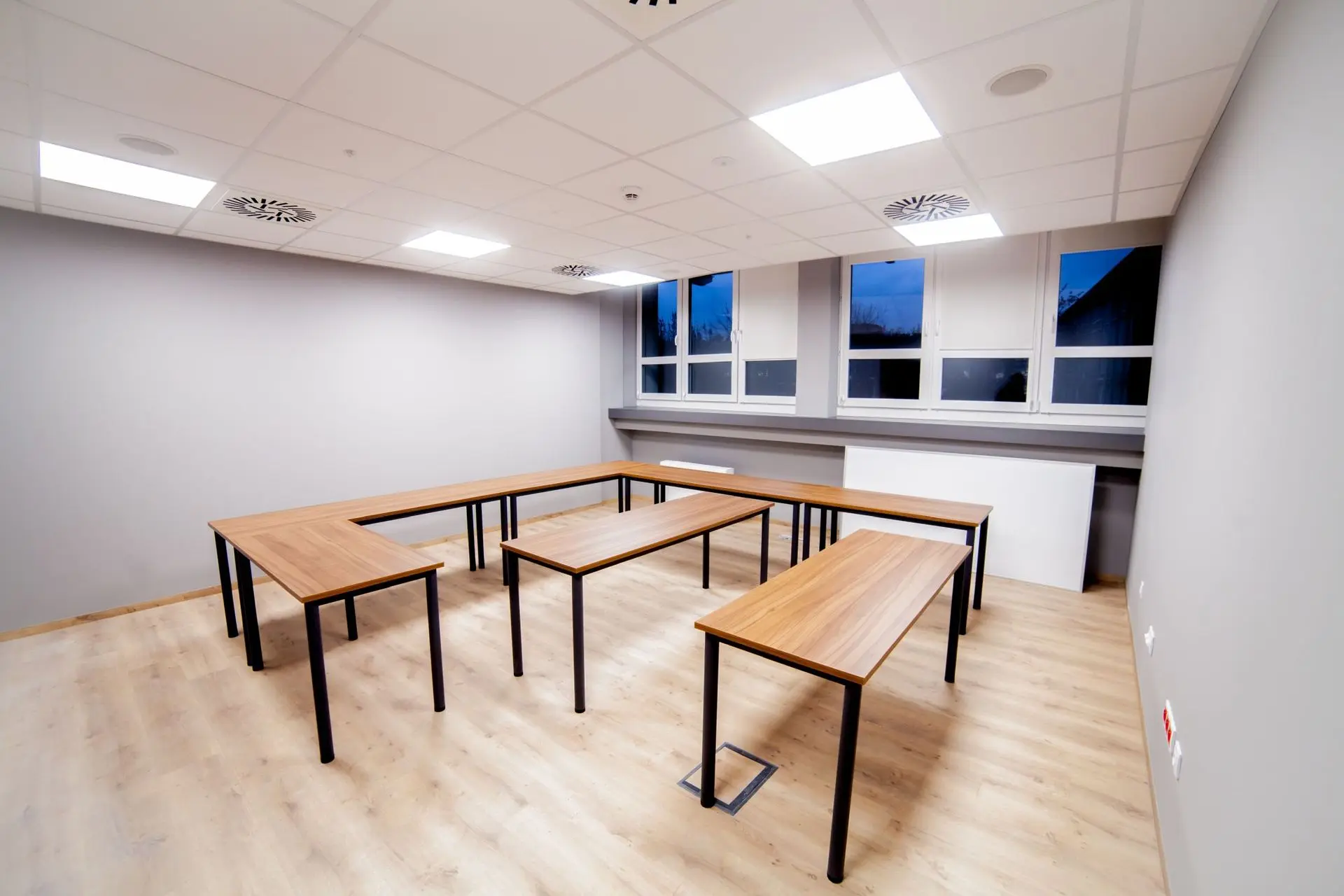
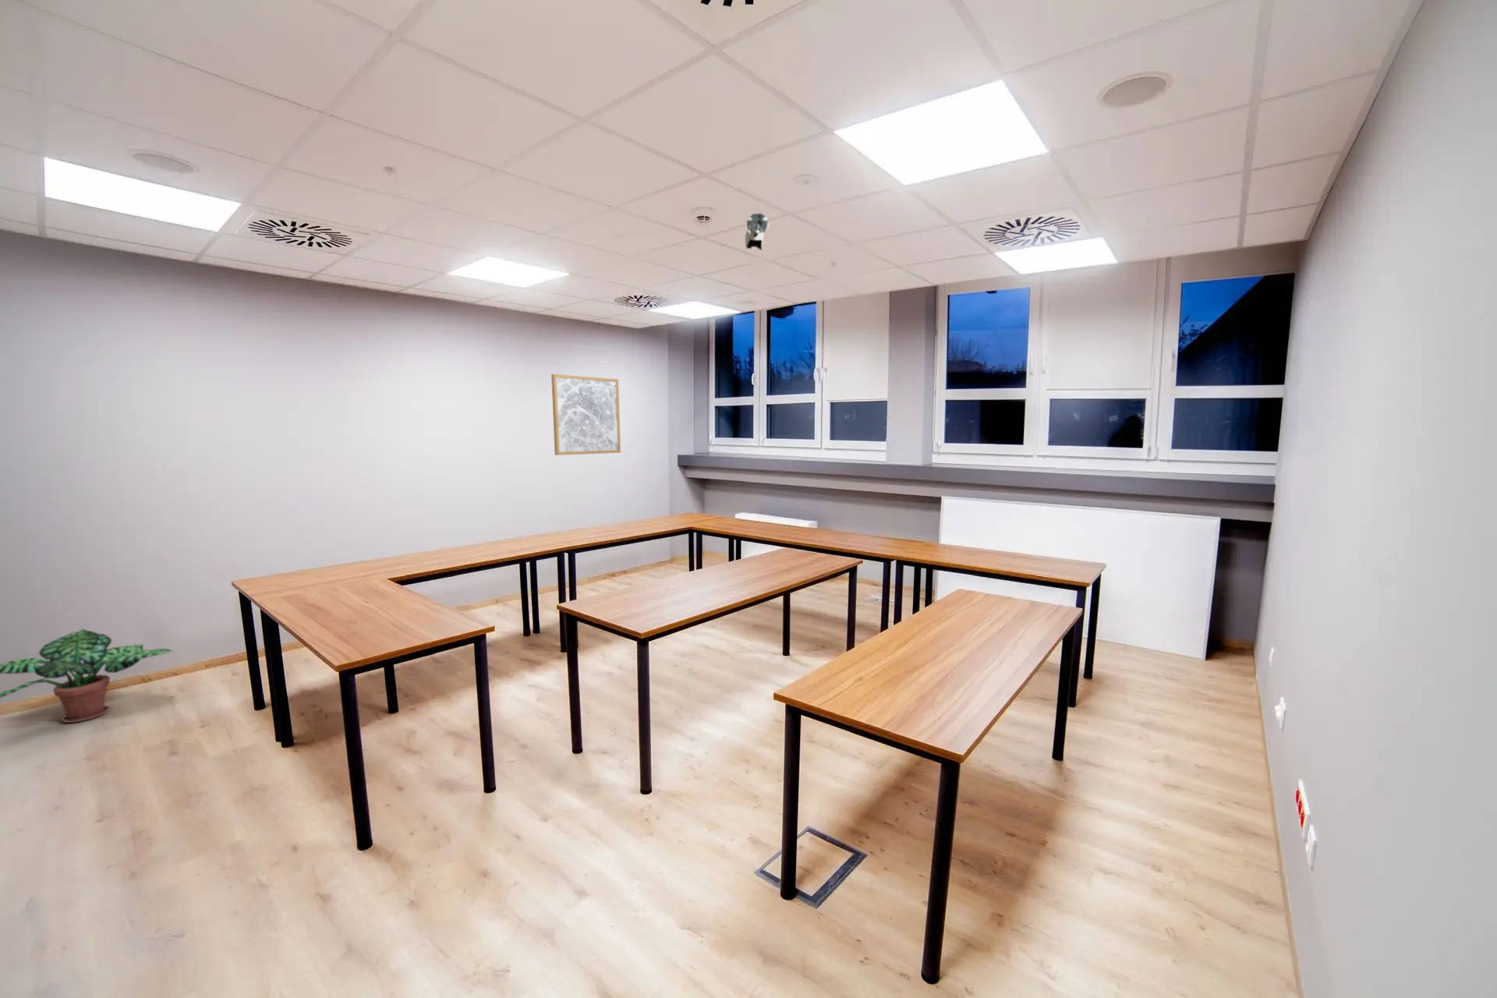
+ potted plant (77, 669)
+ security camera (756, 232)
+ wall art (588, 415)
